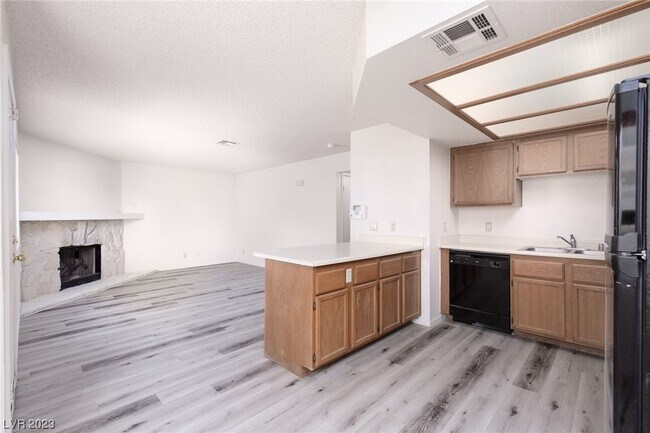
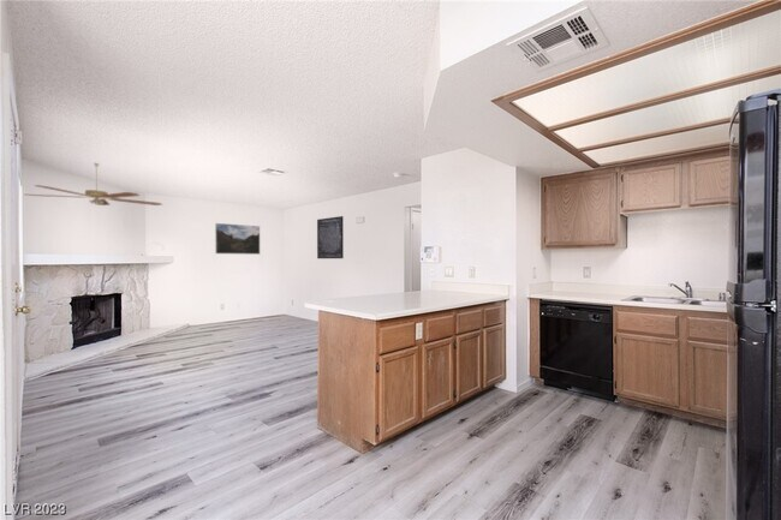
+ wall art (329, 238)
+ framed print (238, 239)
+ ceiling fan (96, 184)
